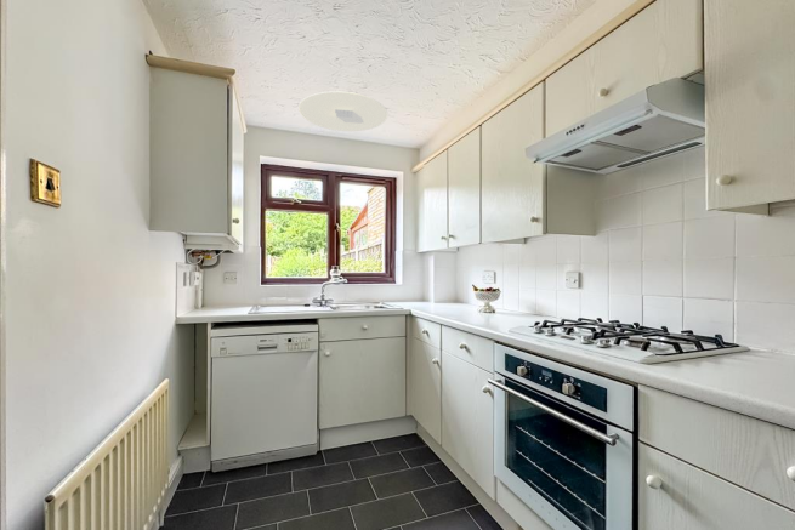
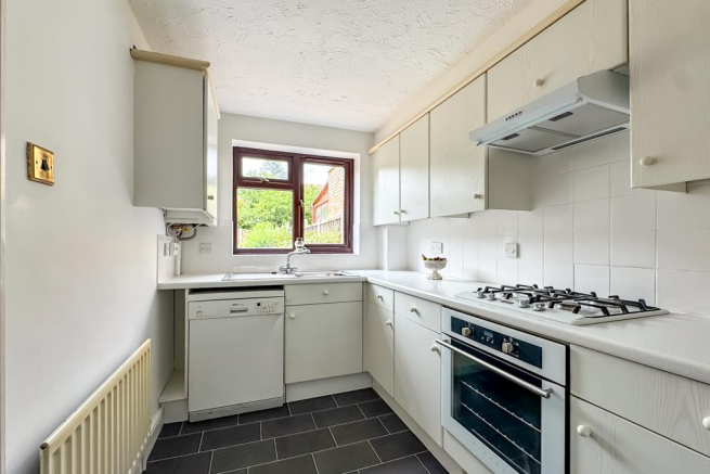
- ceiling light (343, 109)
